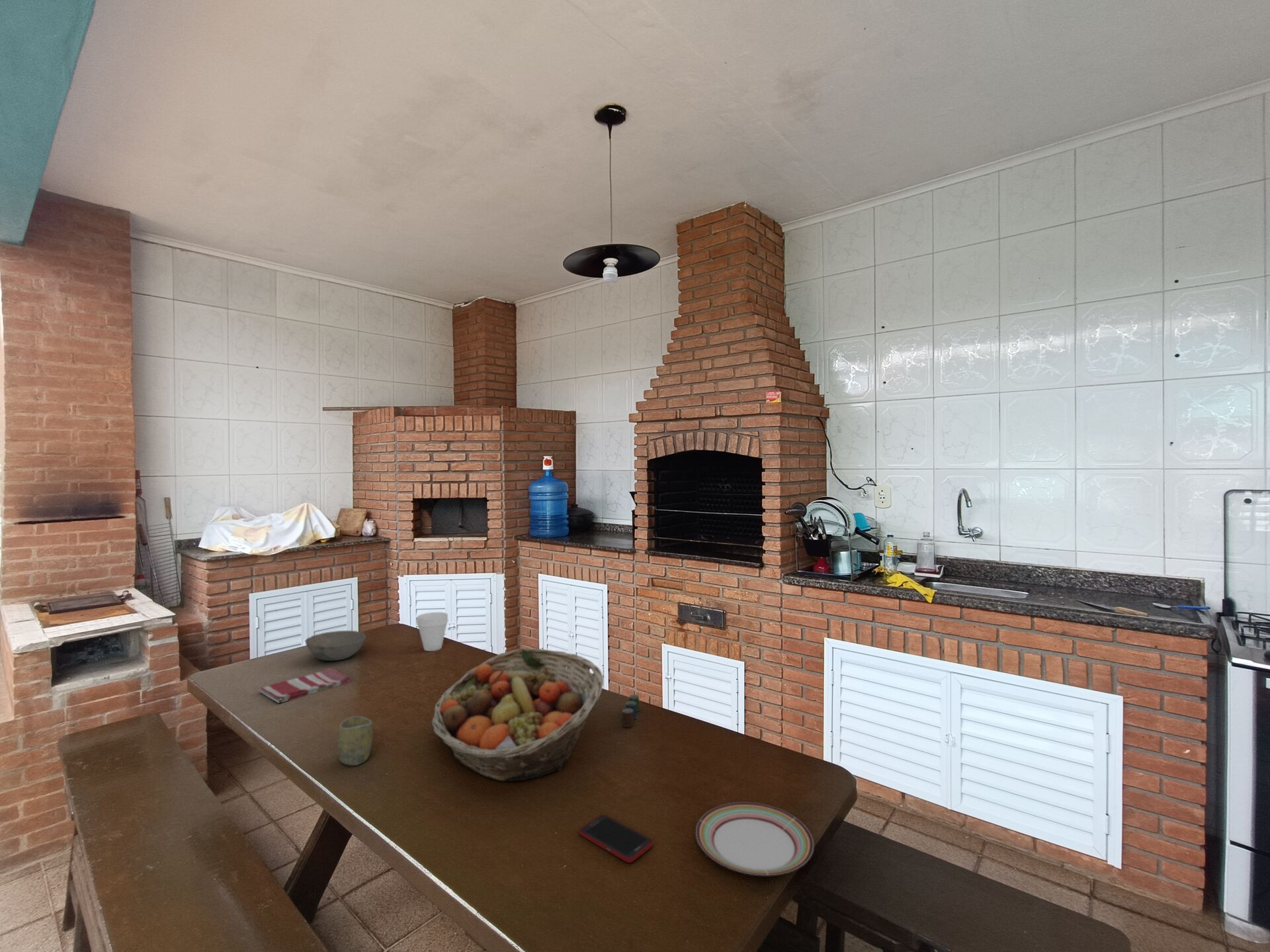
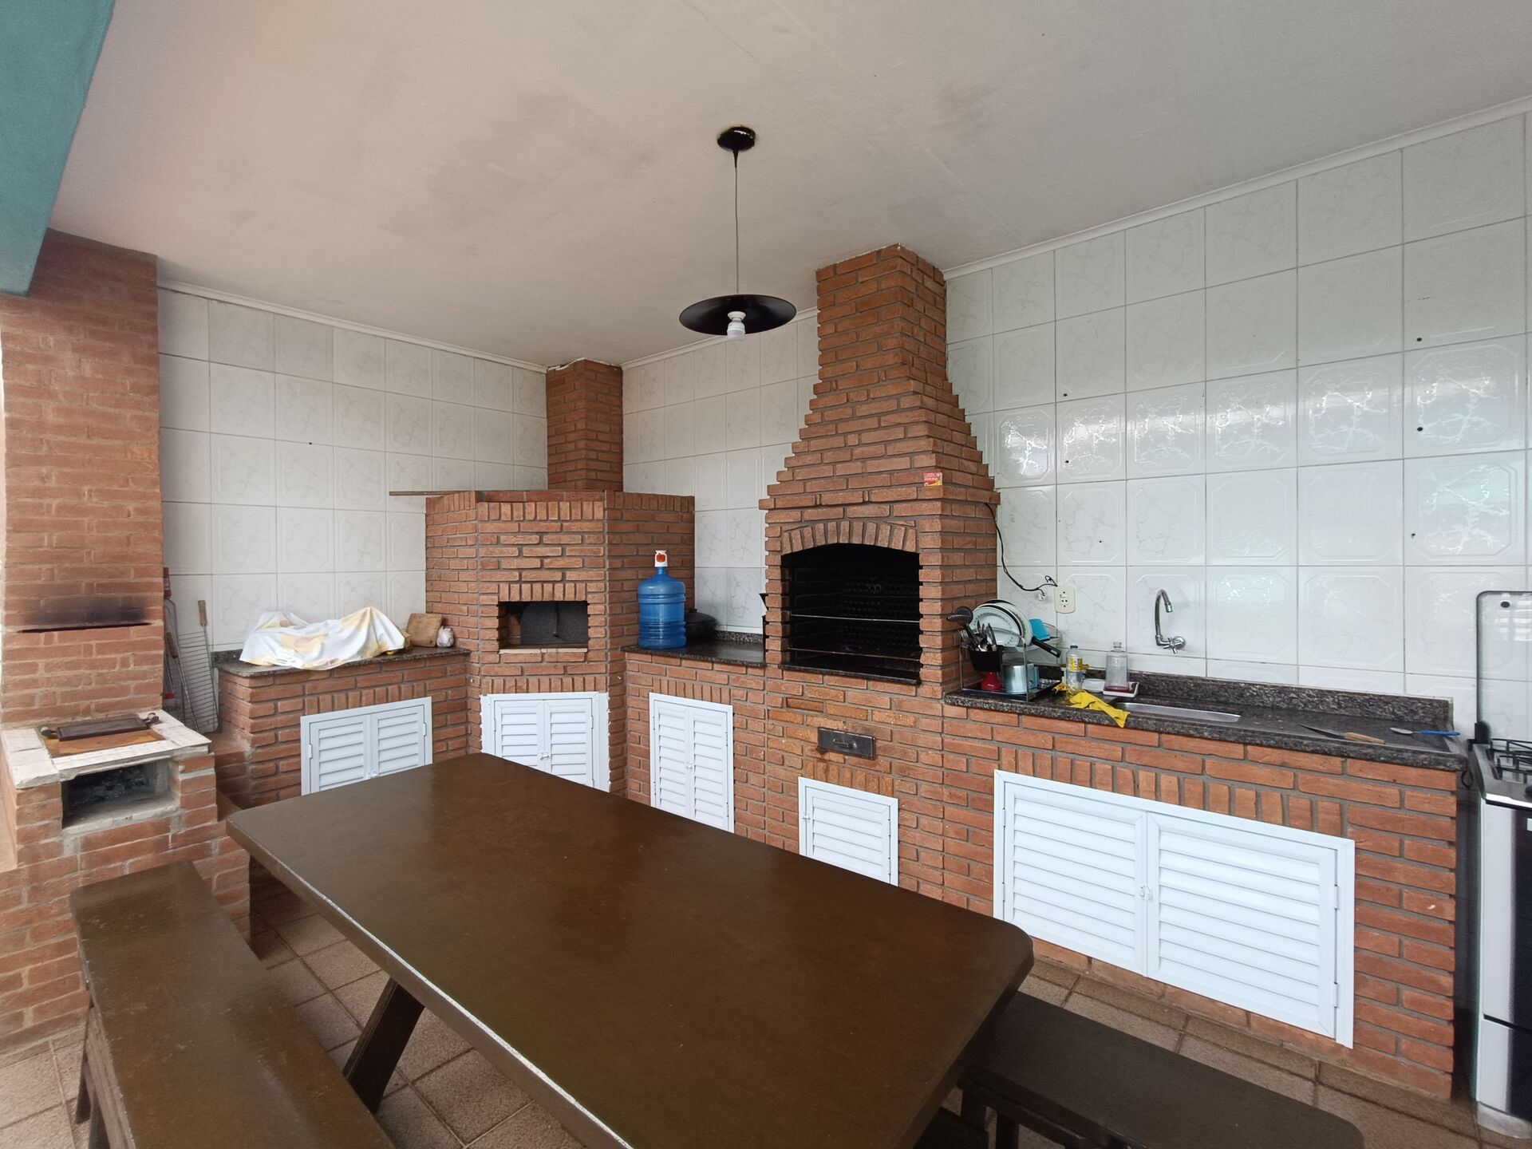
- bowl (336, 647)
- plate (753, 840)
- dish towel (306, 683)
- cup (355, 740)
- cell phone (615, 837)
- fruit basket (518, 709)
- cup (631, 705)
- cup (433, 632)
